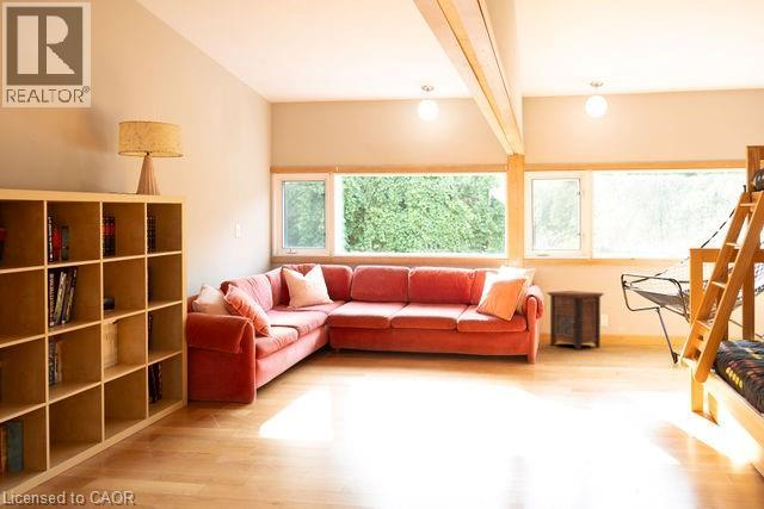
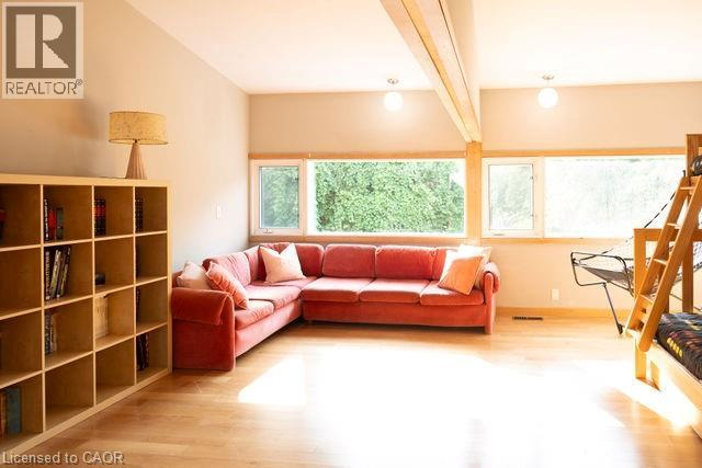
- nightstand (574, 318)
